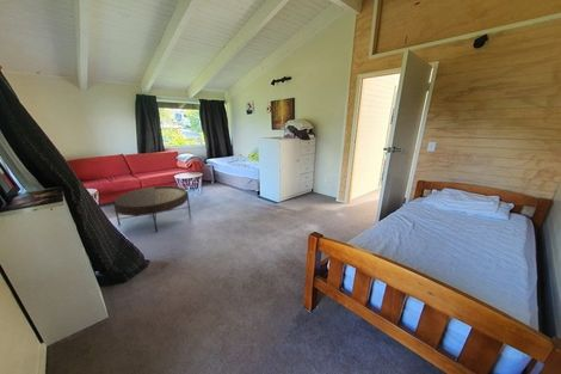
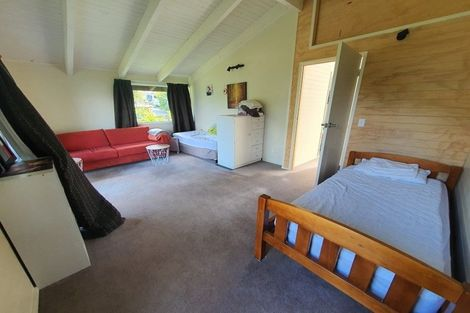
- coffee table (154, 207)
